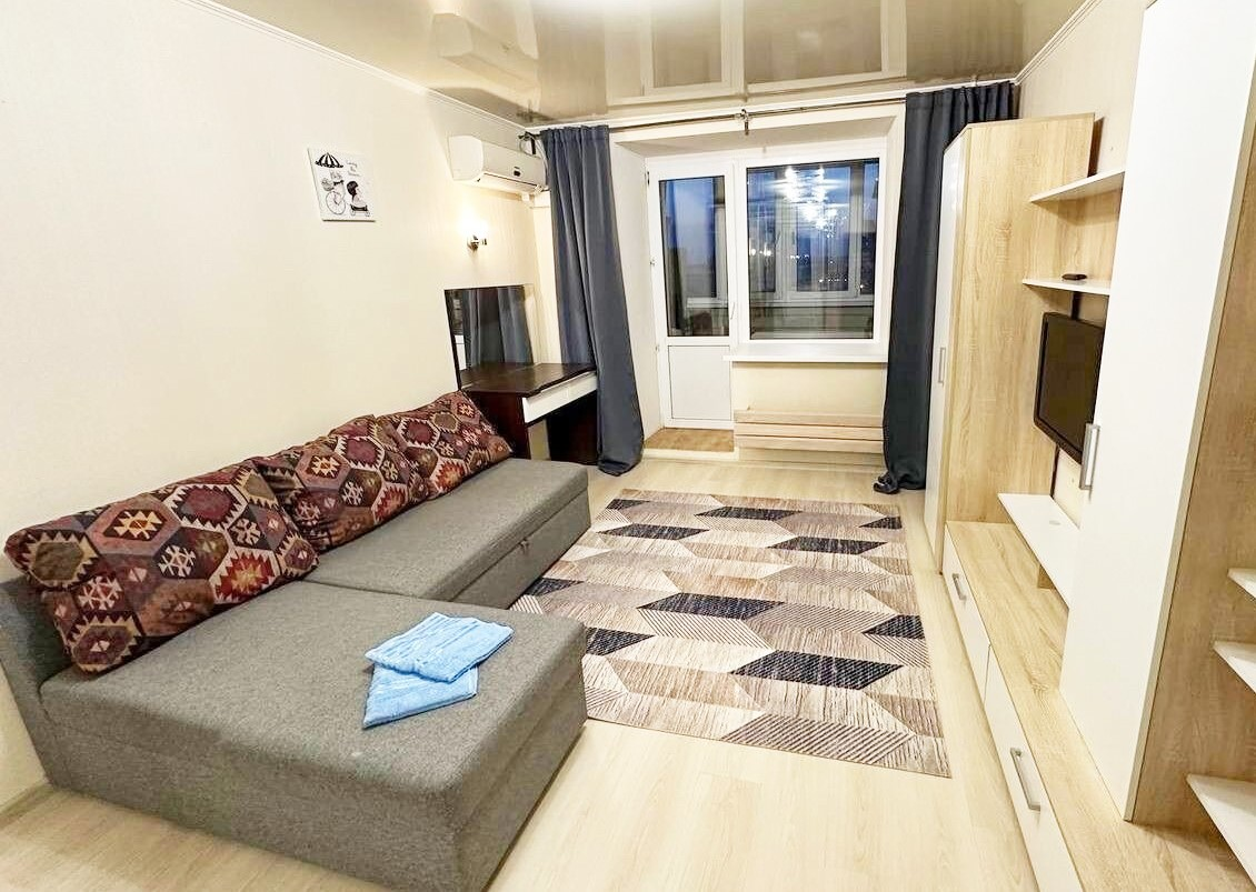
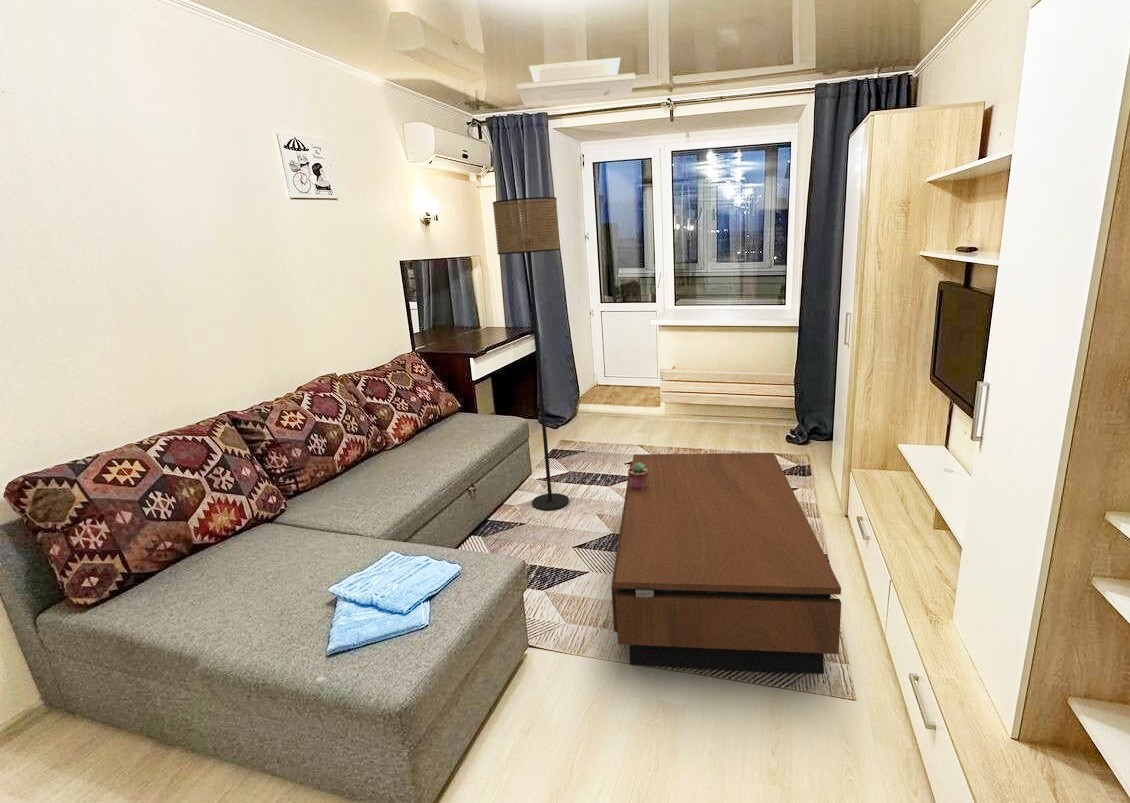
+ ceiling light (575, 79)
+ coffee table (709, 540)
+ floor lamp (538, 361)
+ potted succulent (638, 474)
